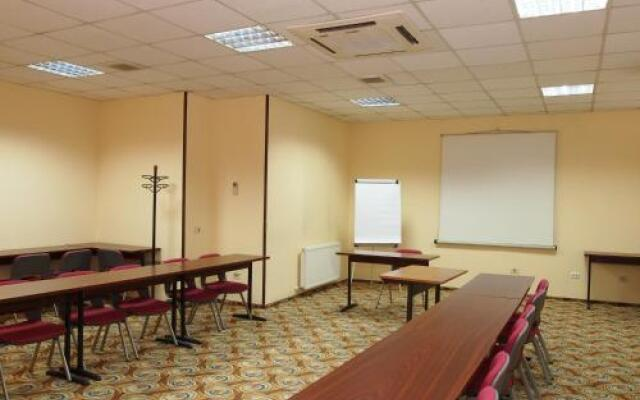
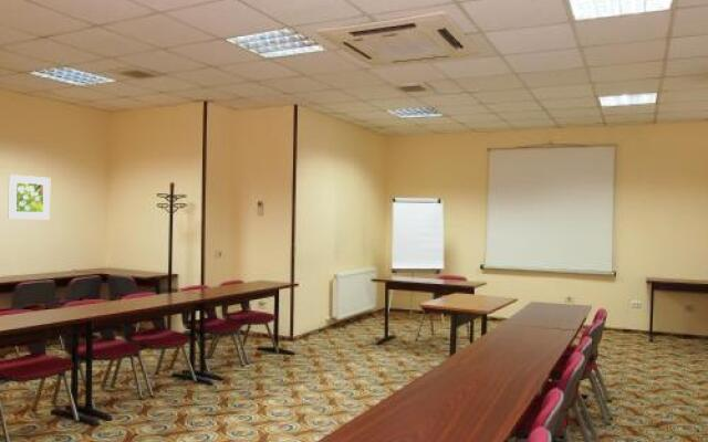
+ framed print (29, 197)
